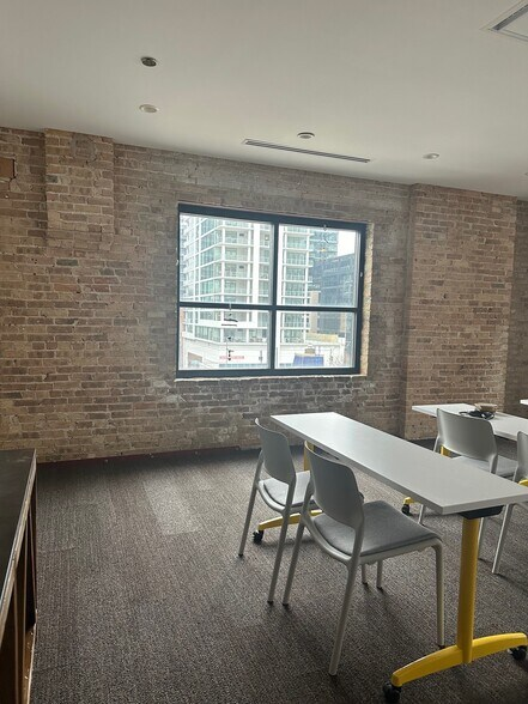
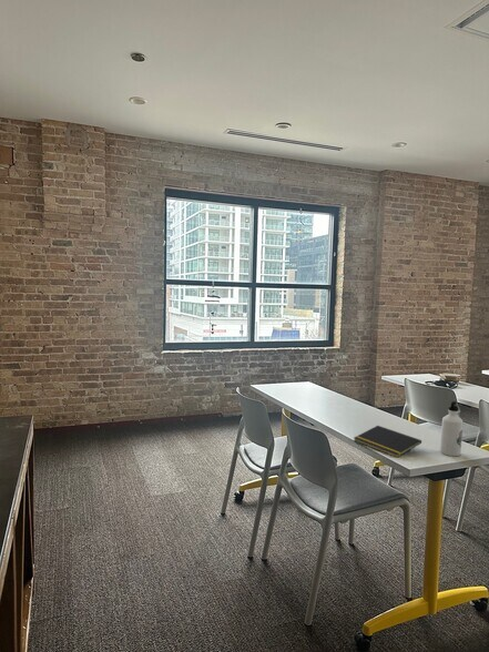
+ water bottle (454, 426)
+ notepad (386, 440)
